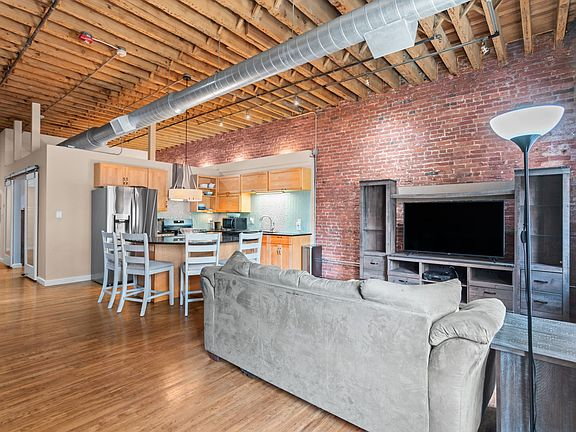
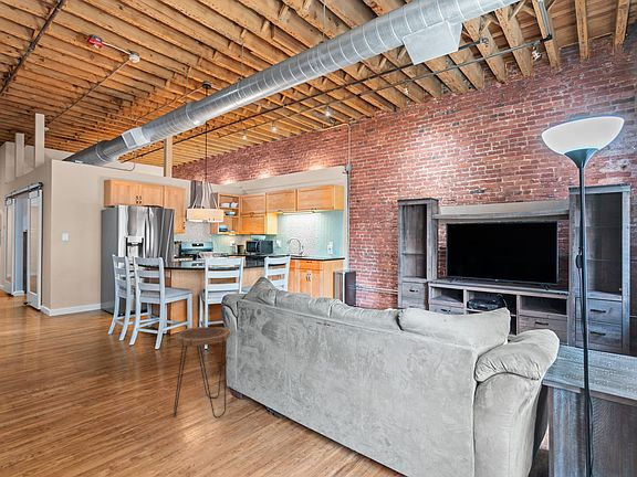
+ side table (201, 370)
